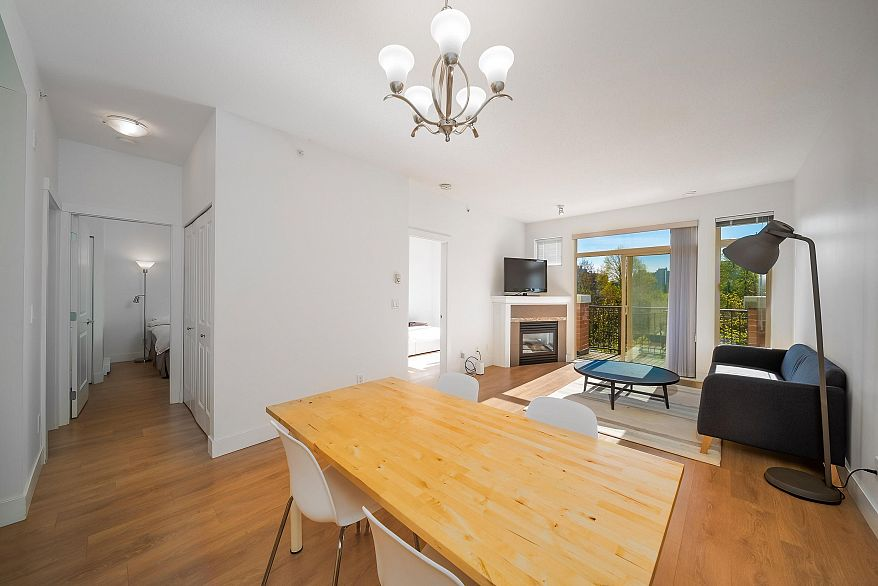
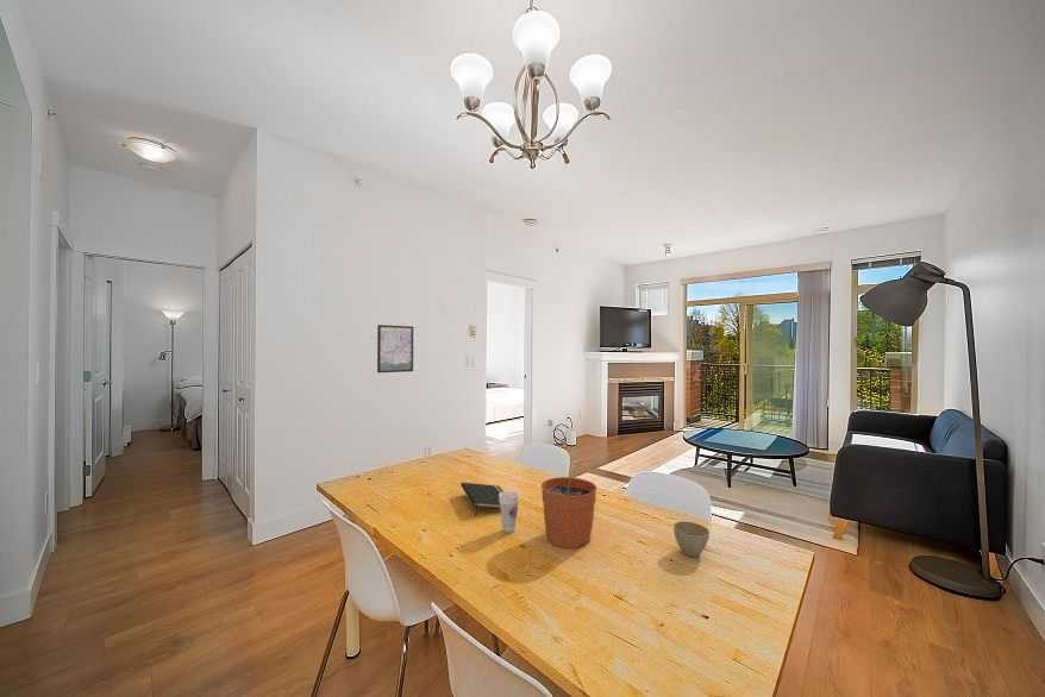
+ cup (508, 511)
+ flower pot (690, 540)
+ plant pot (568, 498)
+ notepad (487, 495)
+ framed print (395, 348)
